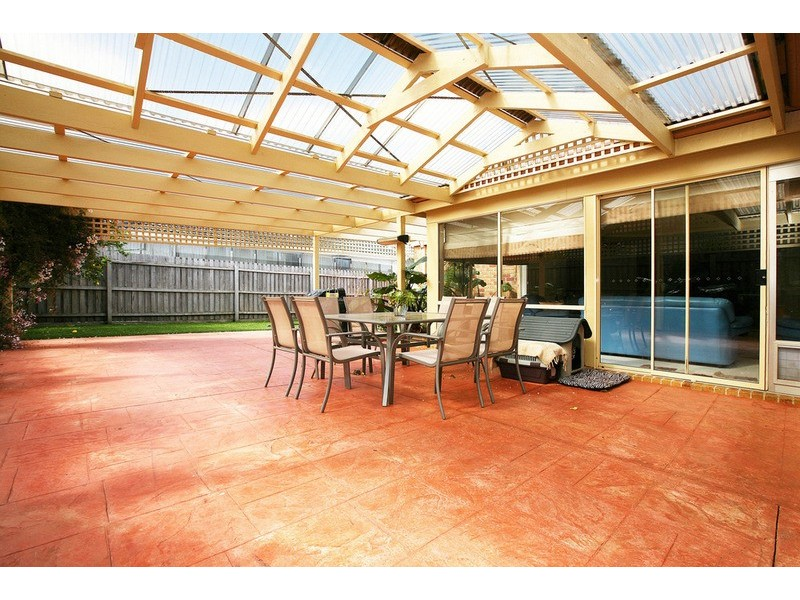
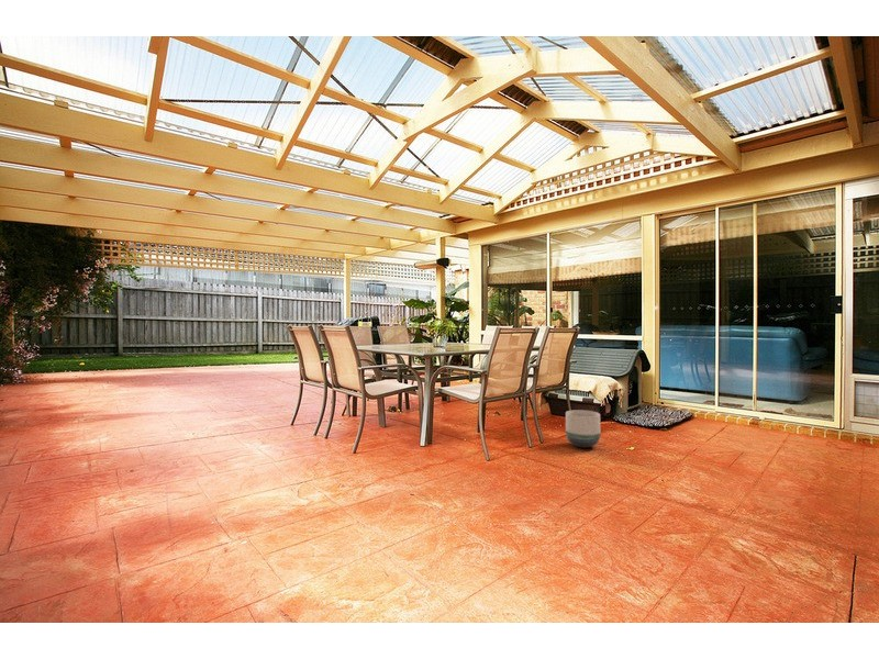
+ planter (582, 429)
